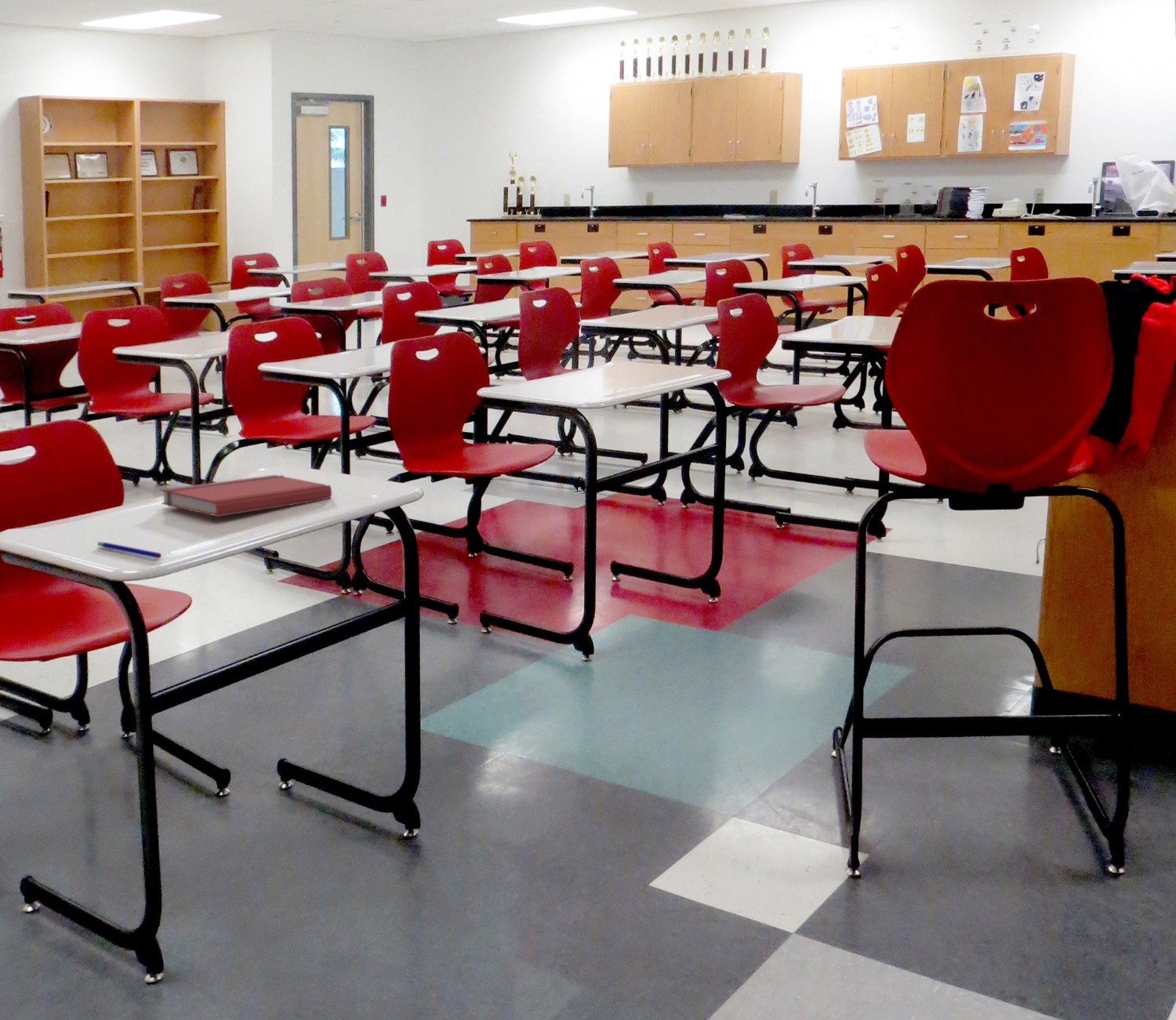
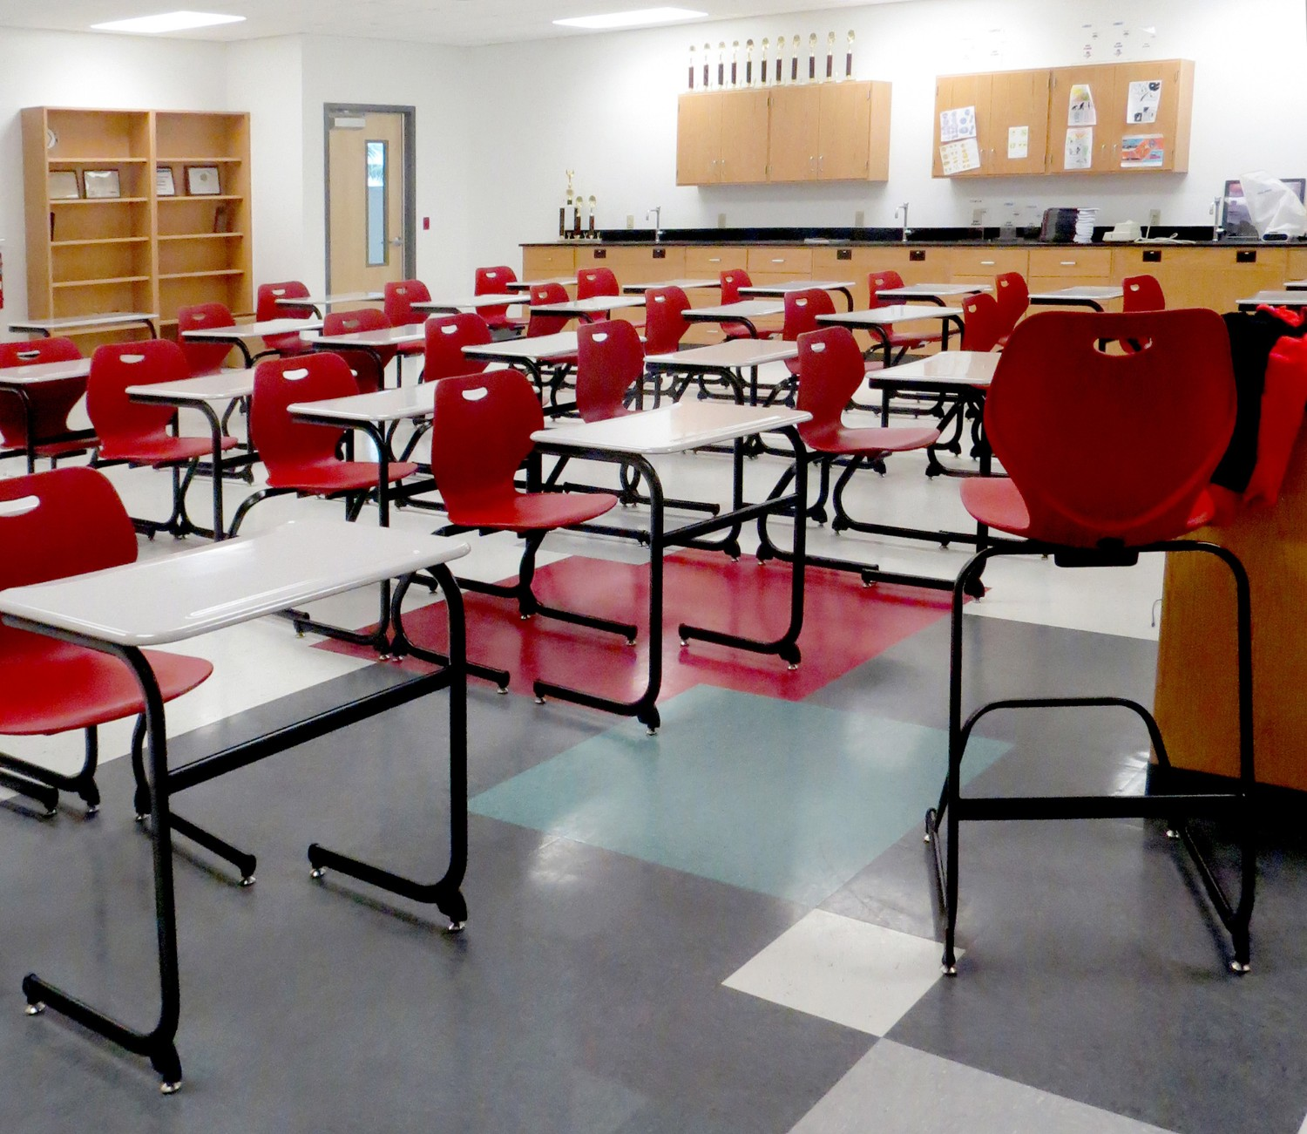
- pen (129, 550)
- book (248, 494)
